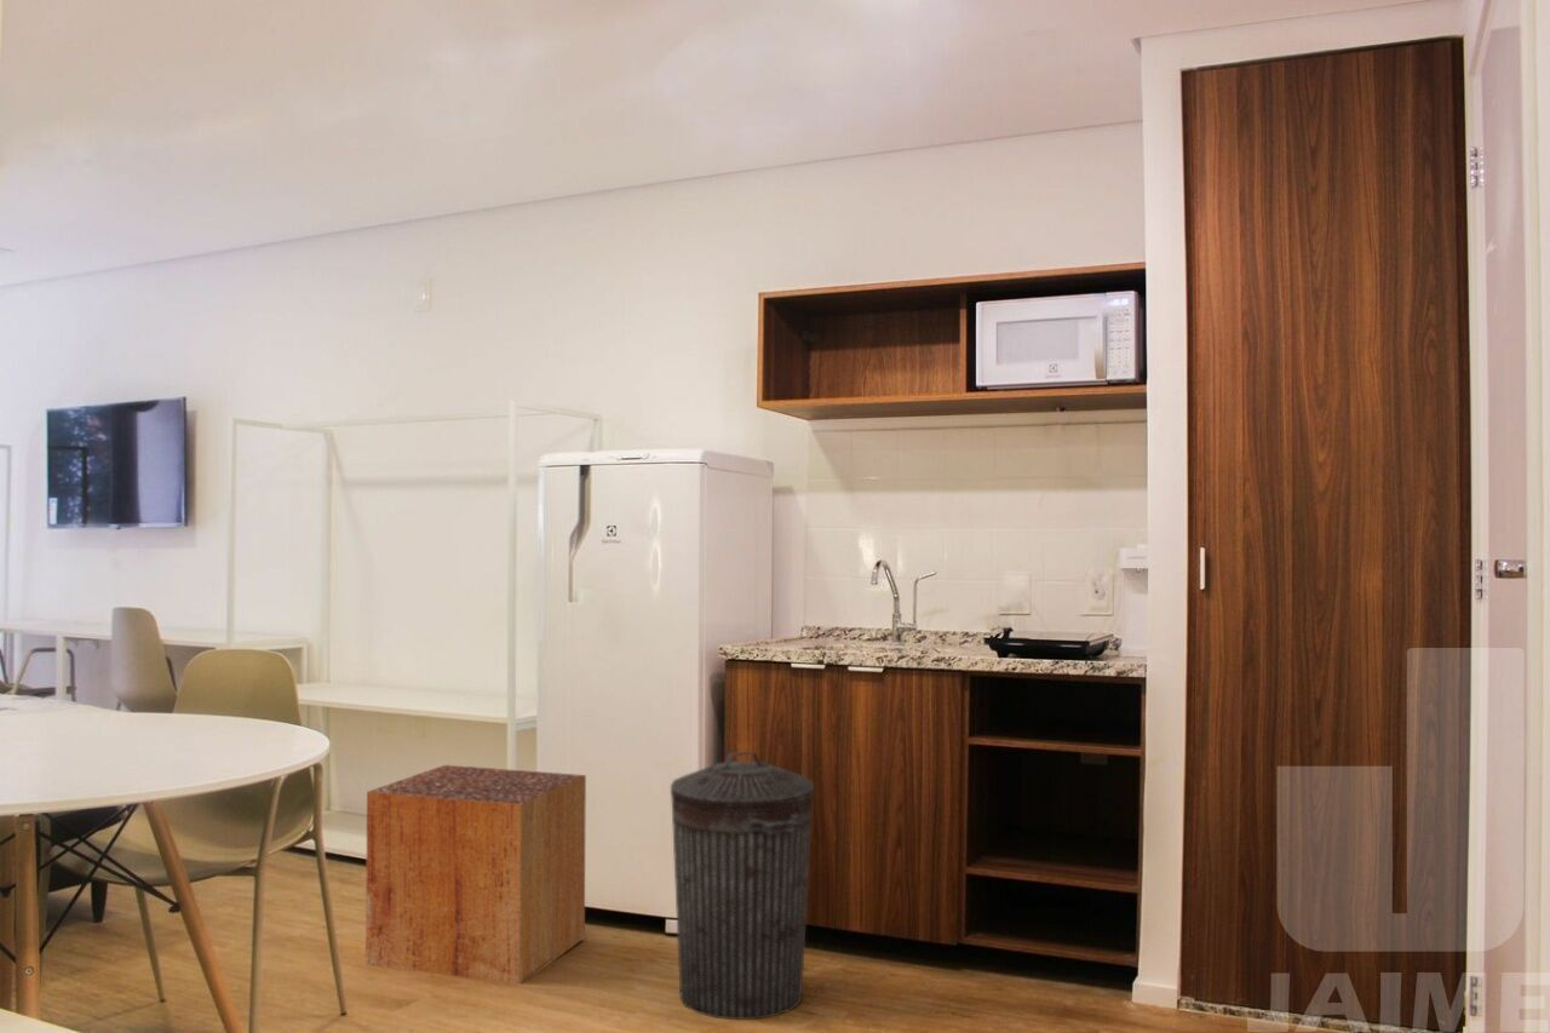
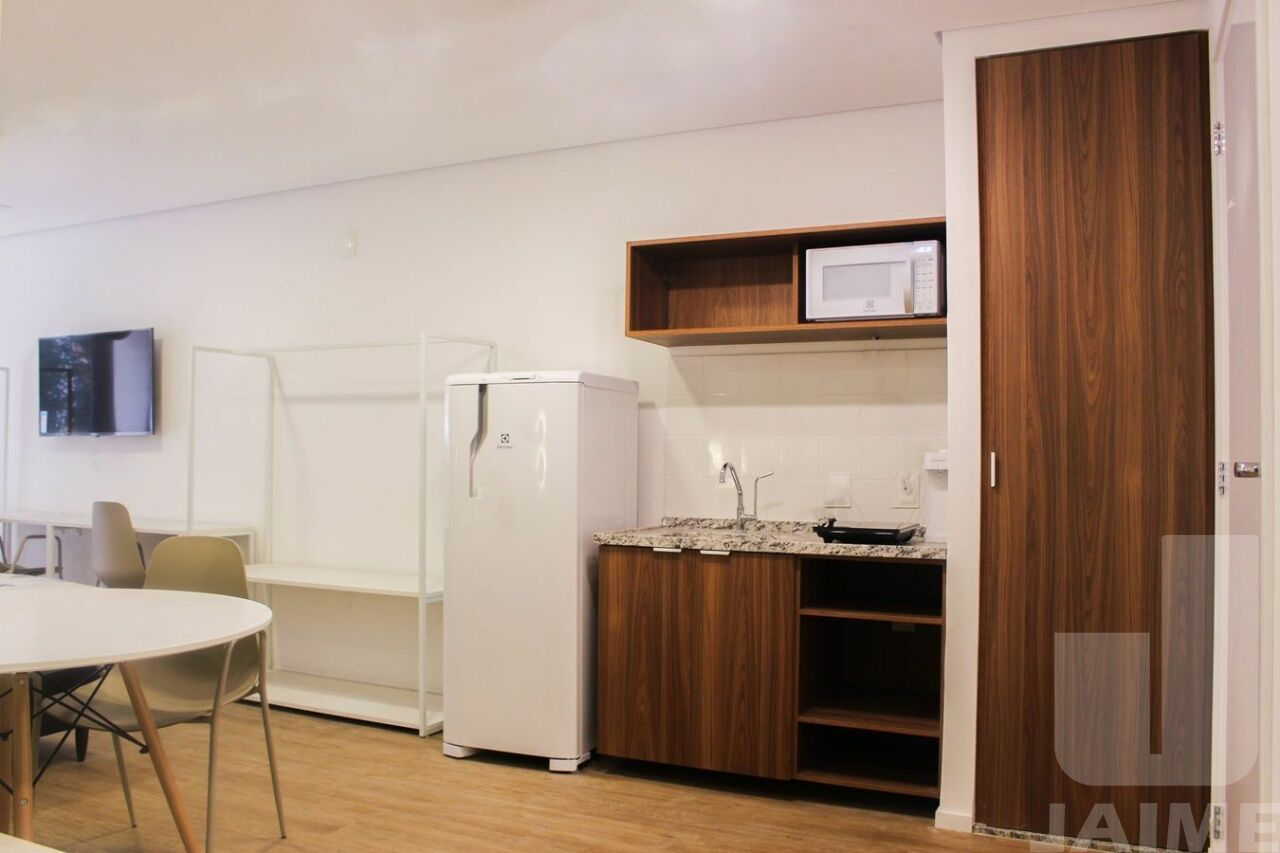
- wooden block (478, 867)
- trash can (741, 874)
